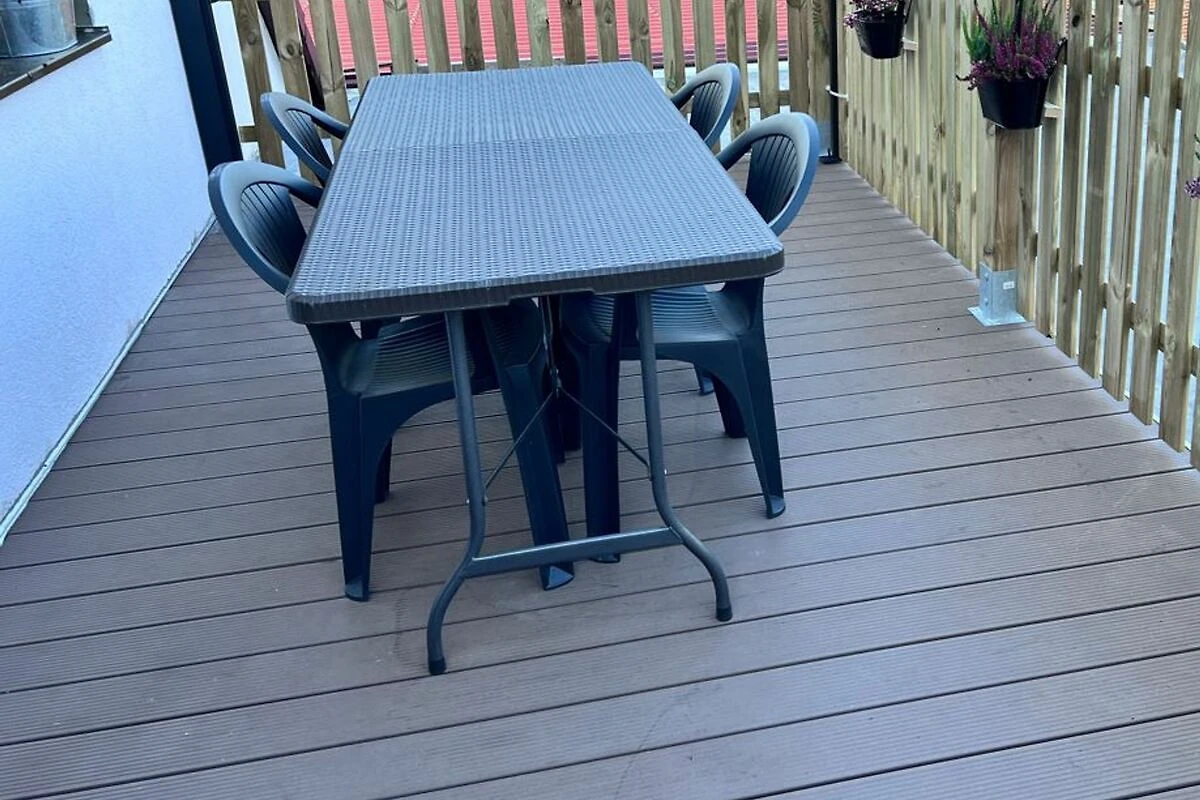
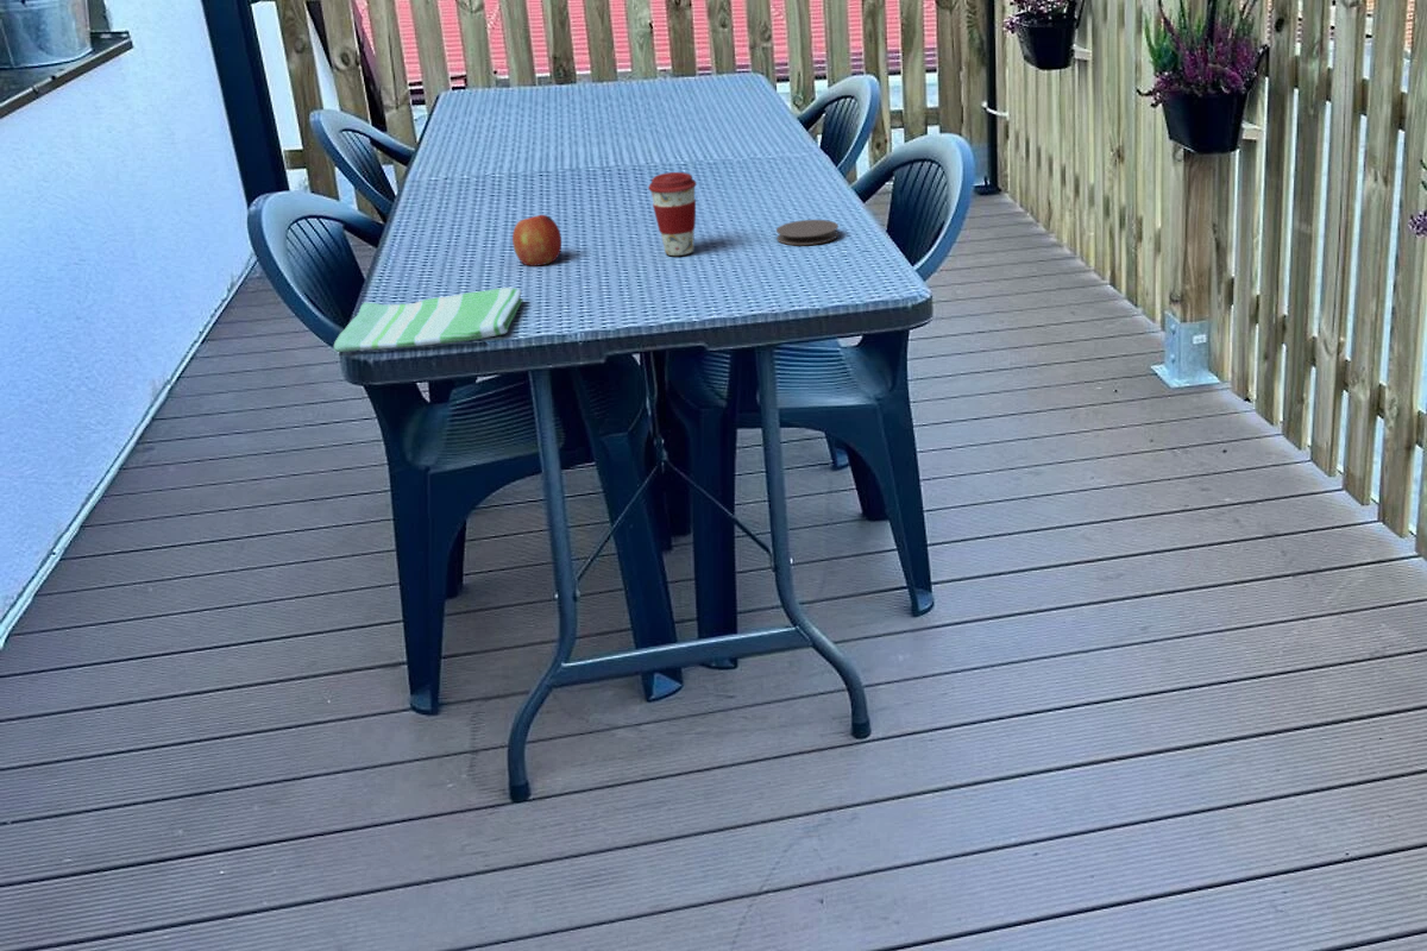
+ dish towel (432, 319)
+ coaster (807, 232)
+ fruit (536, 239)
+ coffee cup (675, 214)
